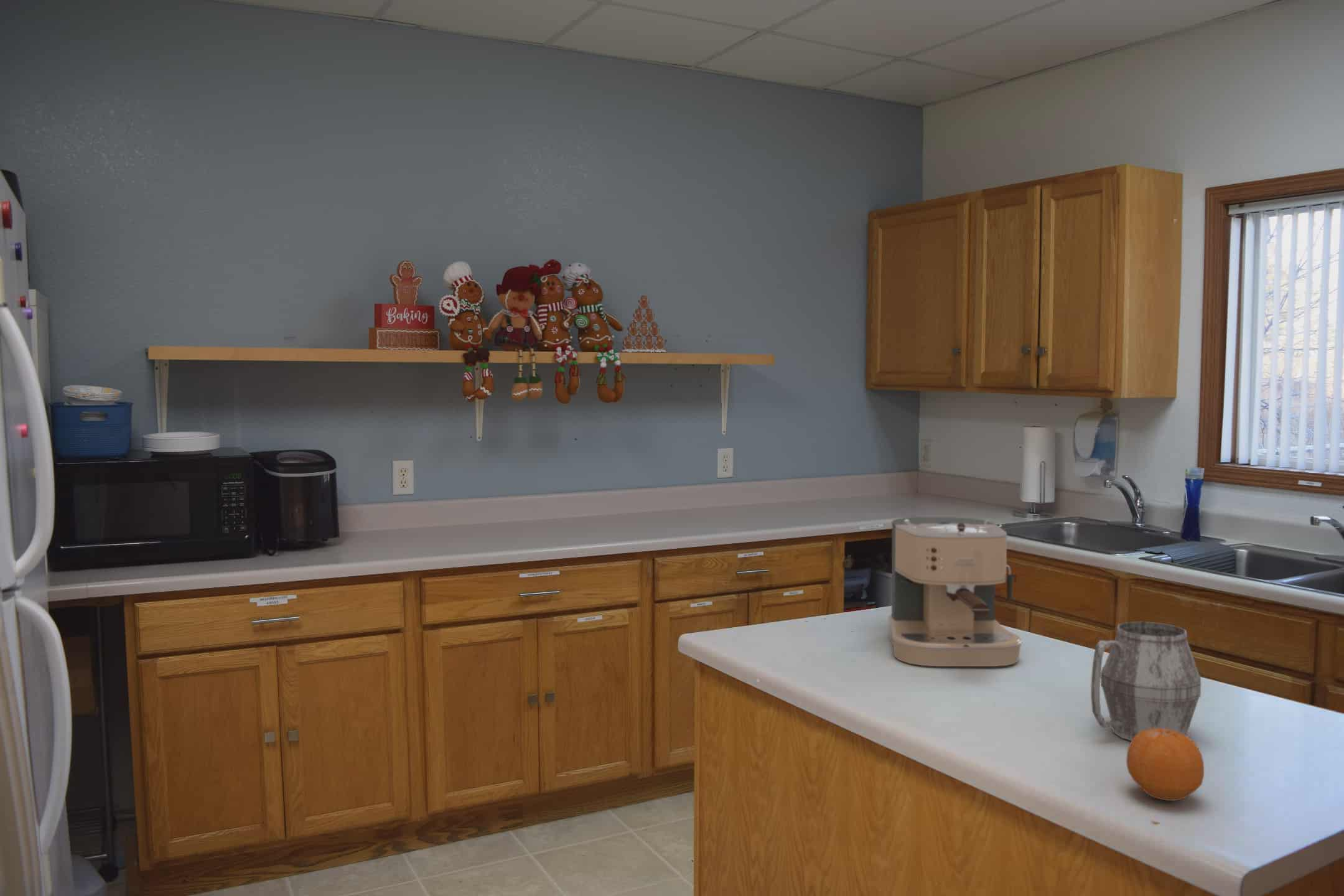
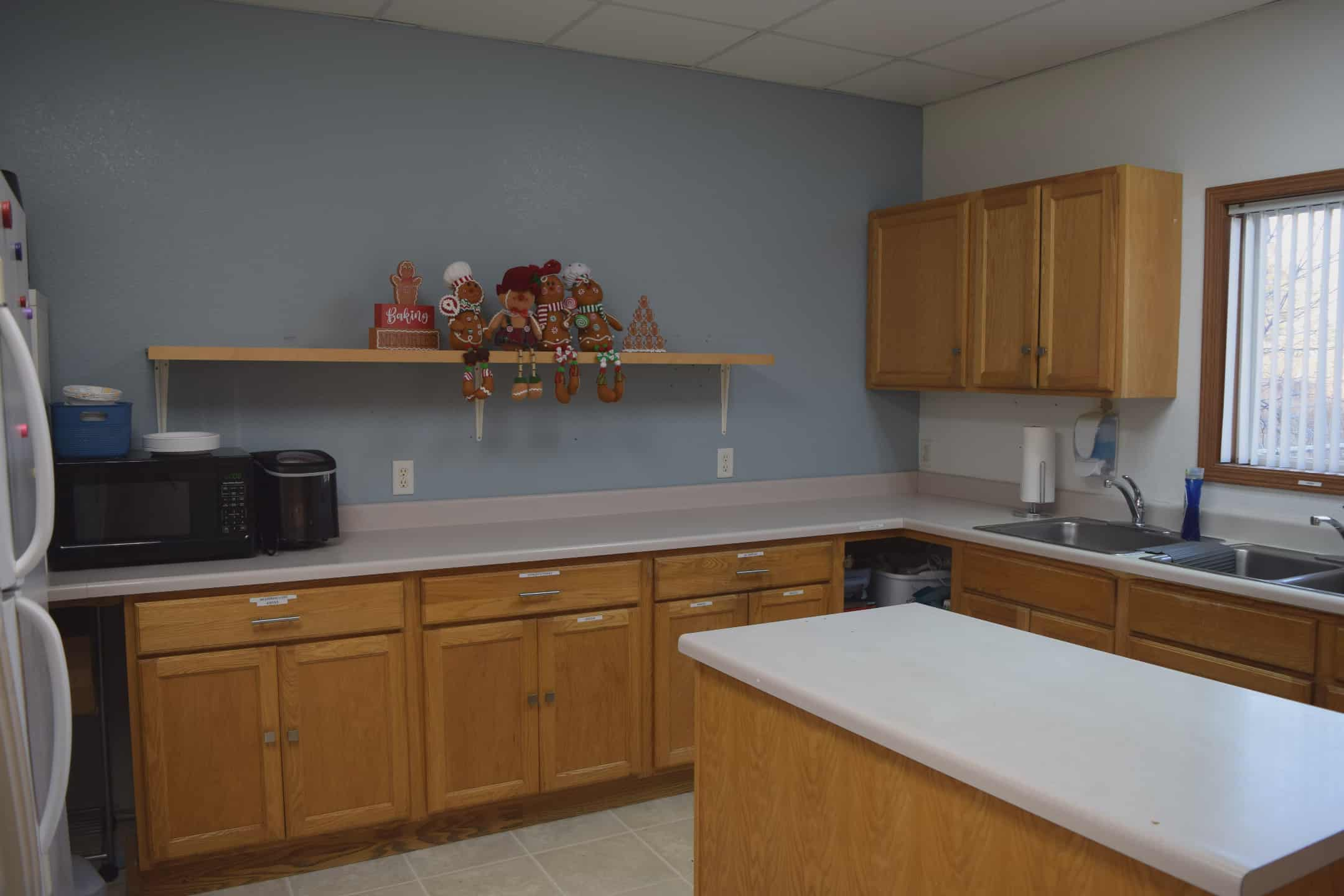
- coffee maker (953, 586)
- fruit (1164, 763)
- mug (1141, 683)
